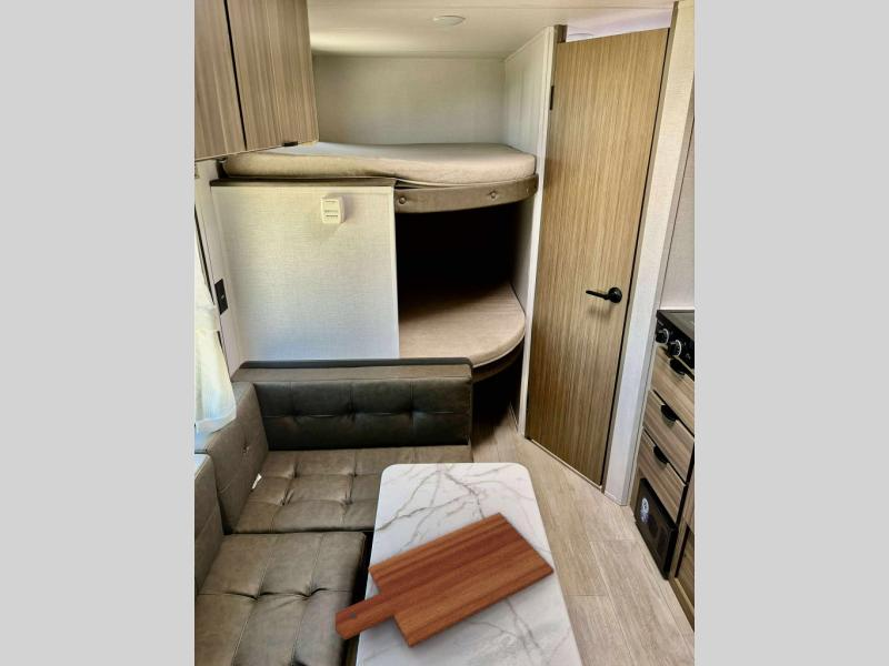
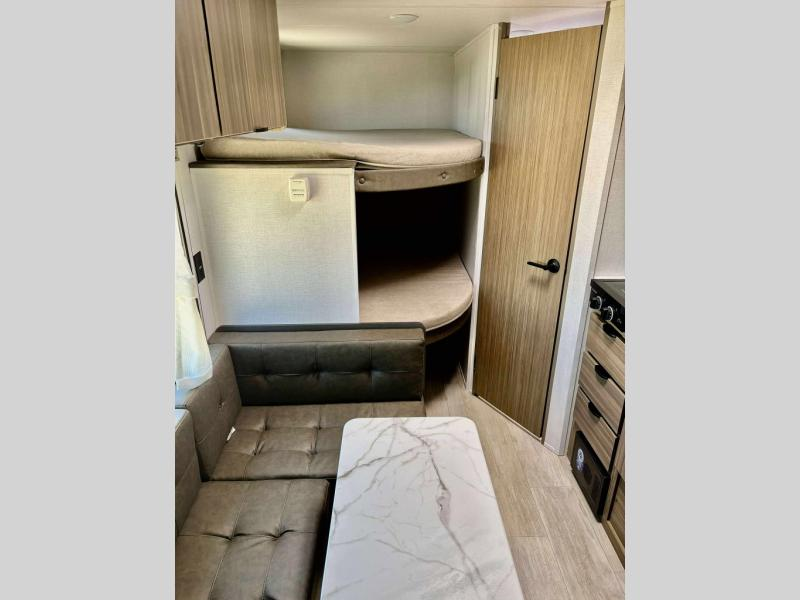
- cutting board (456, 572)
